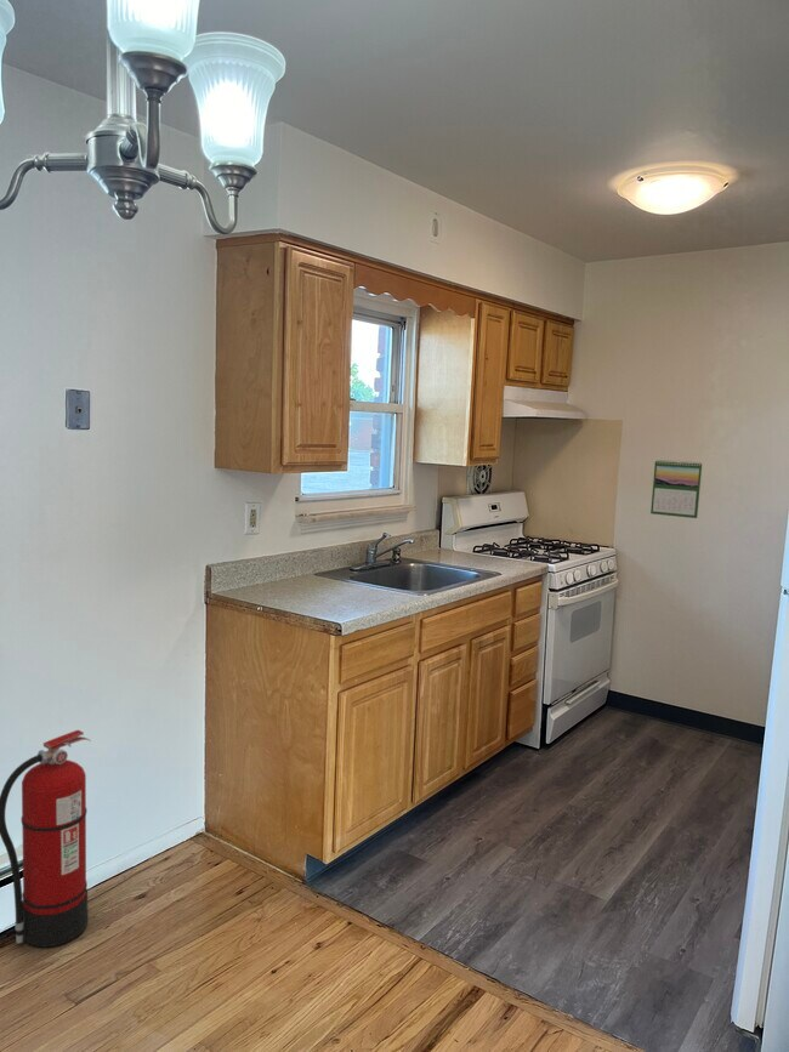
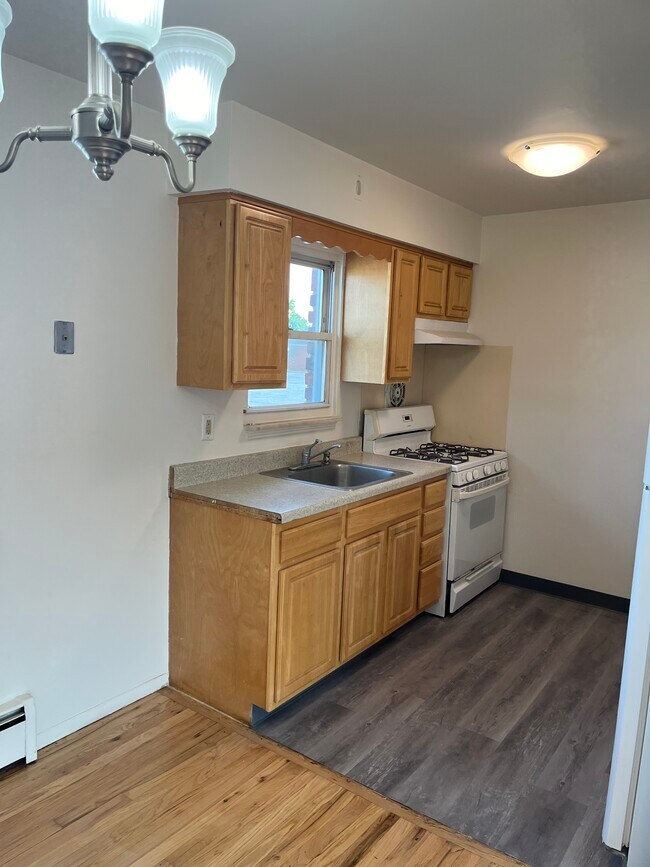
- fire extinguisher (46, 838)
- calendar (675, 488)
